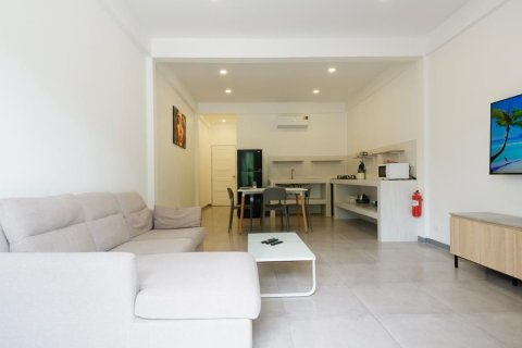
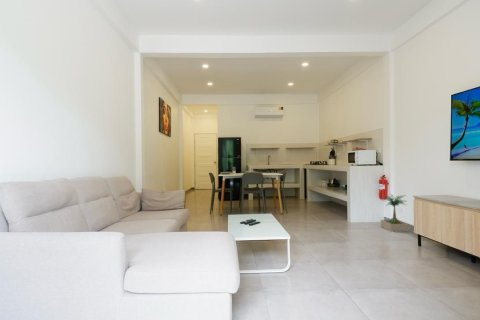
+ potted plant (394, 211)
